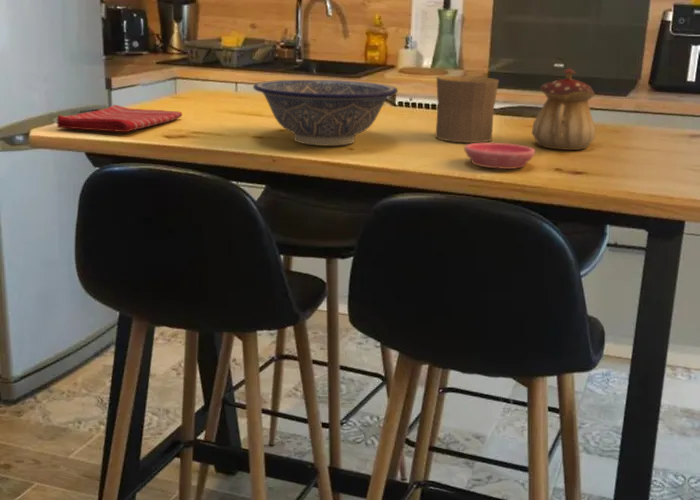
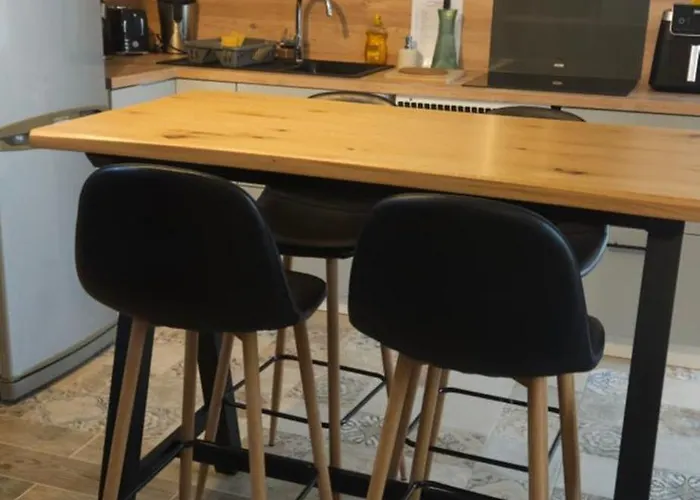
- decorative bowl (325, 113)
- saucer (499, 155)
- dish towel (121, 117)
- teapot (565, 107)
- cup (465, 108)
